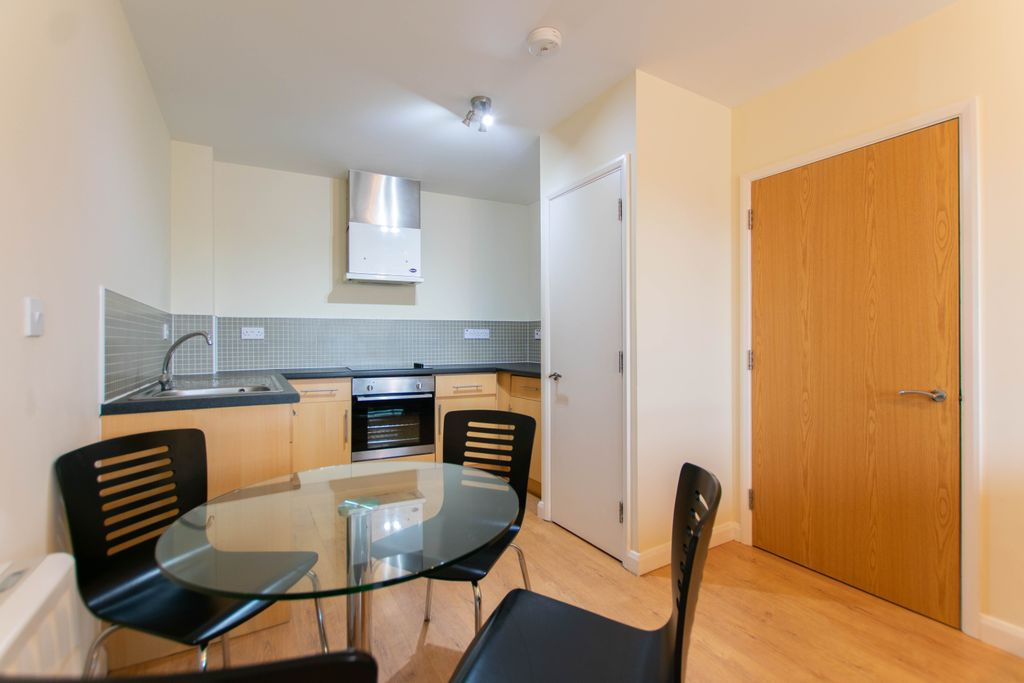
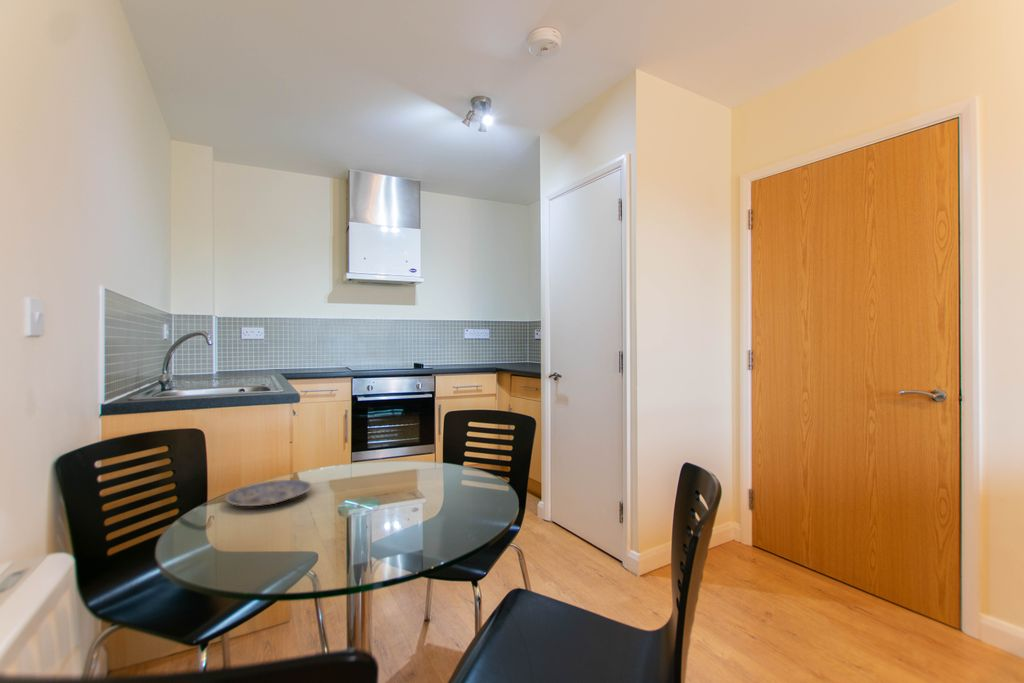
+ plate (270, 494)
